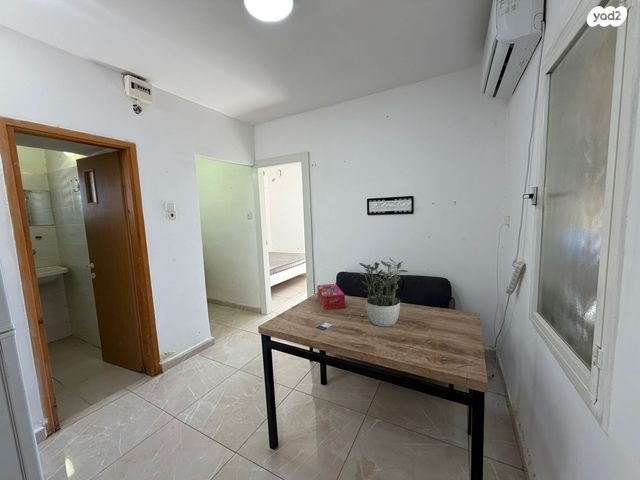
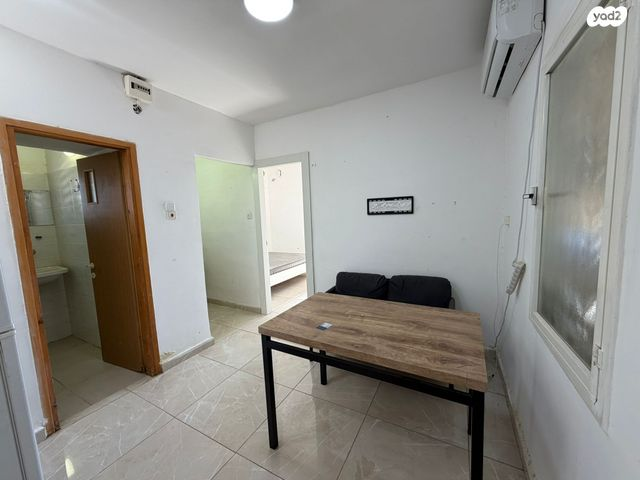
- potted plant (383, 290)
- tissue box (330, 295)
